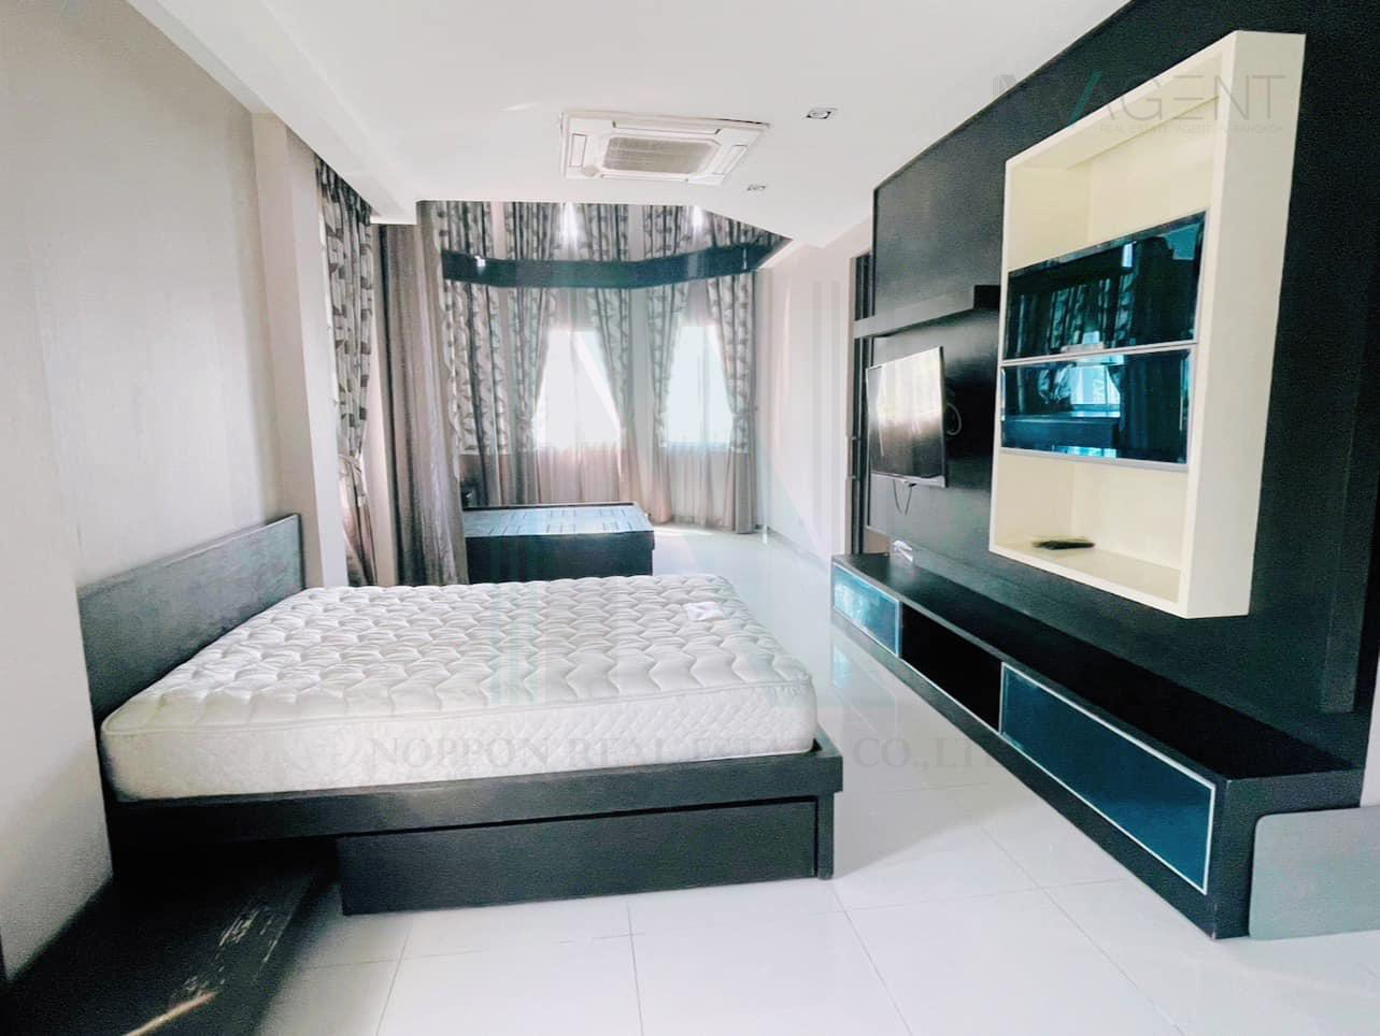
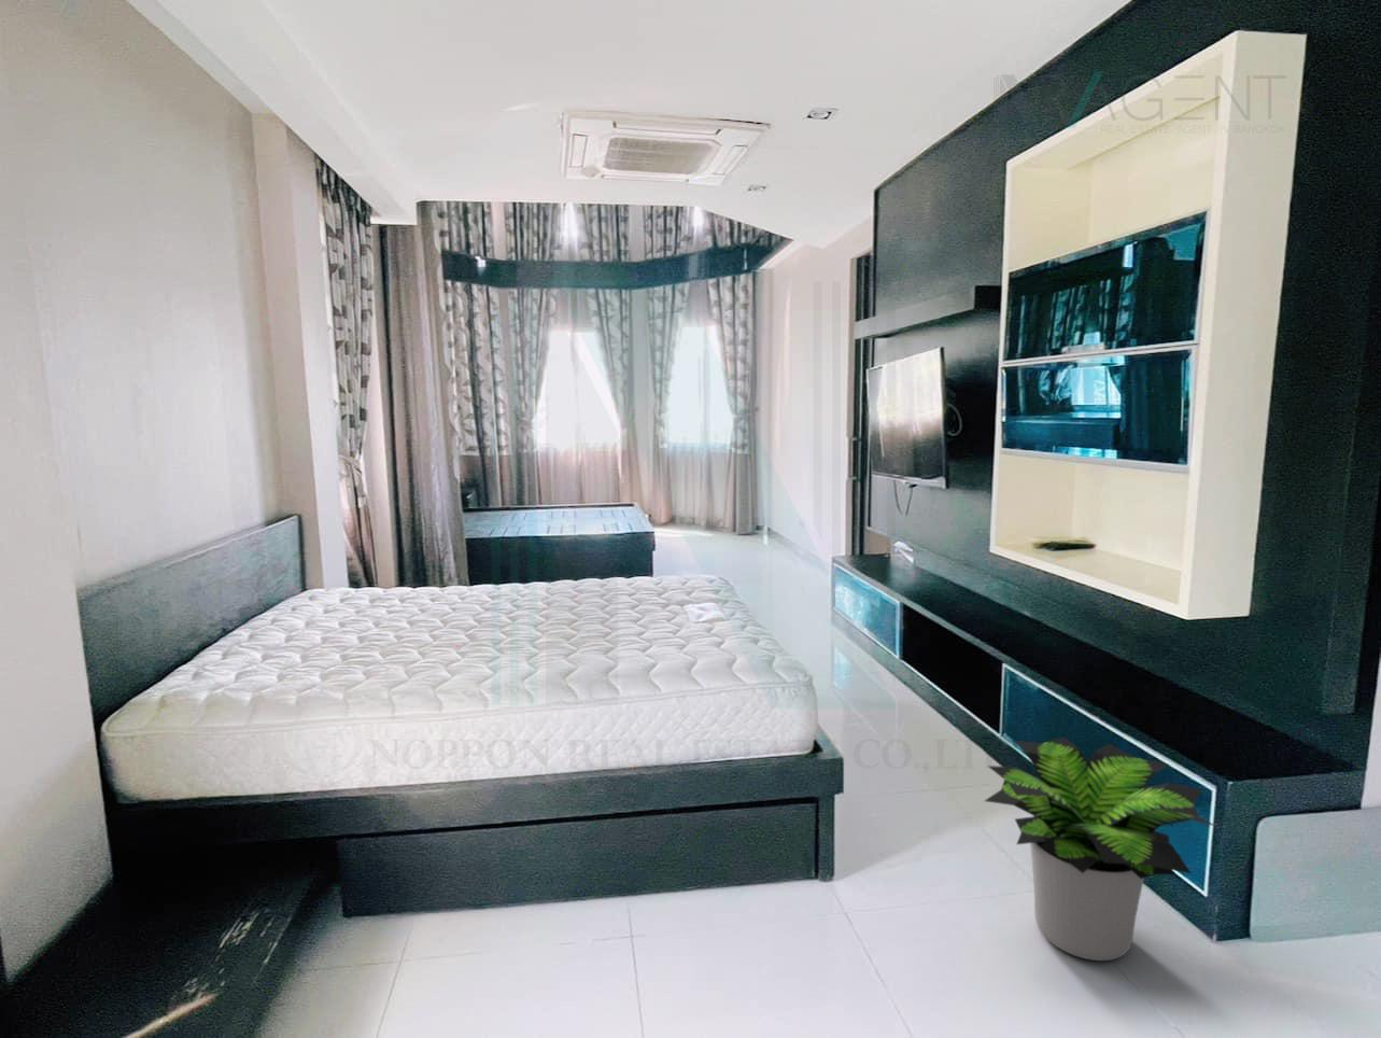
+ potted plant (1101, 860)
